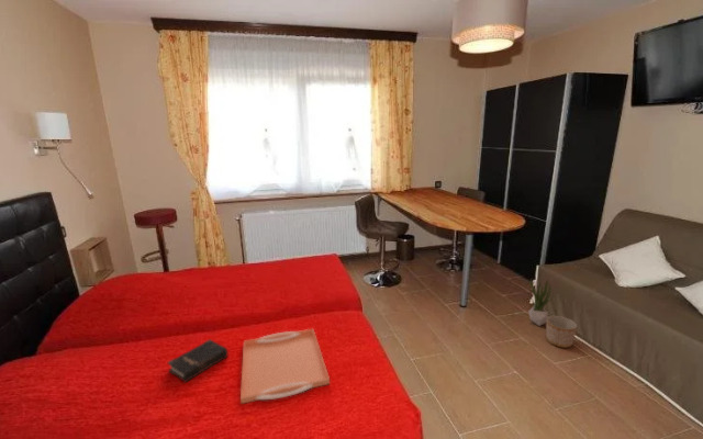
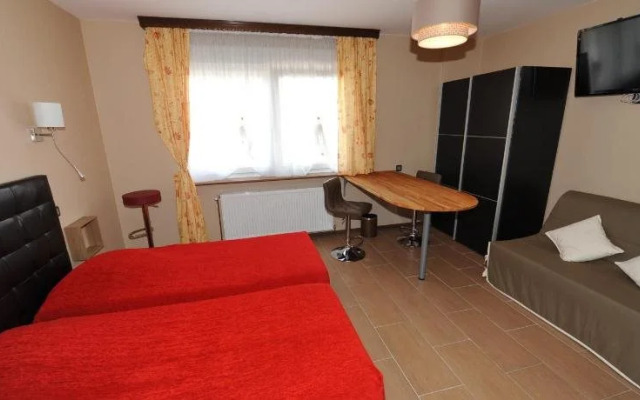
- potted plant (540, 302)
- planter (560, 331)
- serving tray (282, 360)
- hardback book (199, 359)
